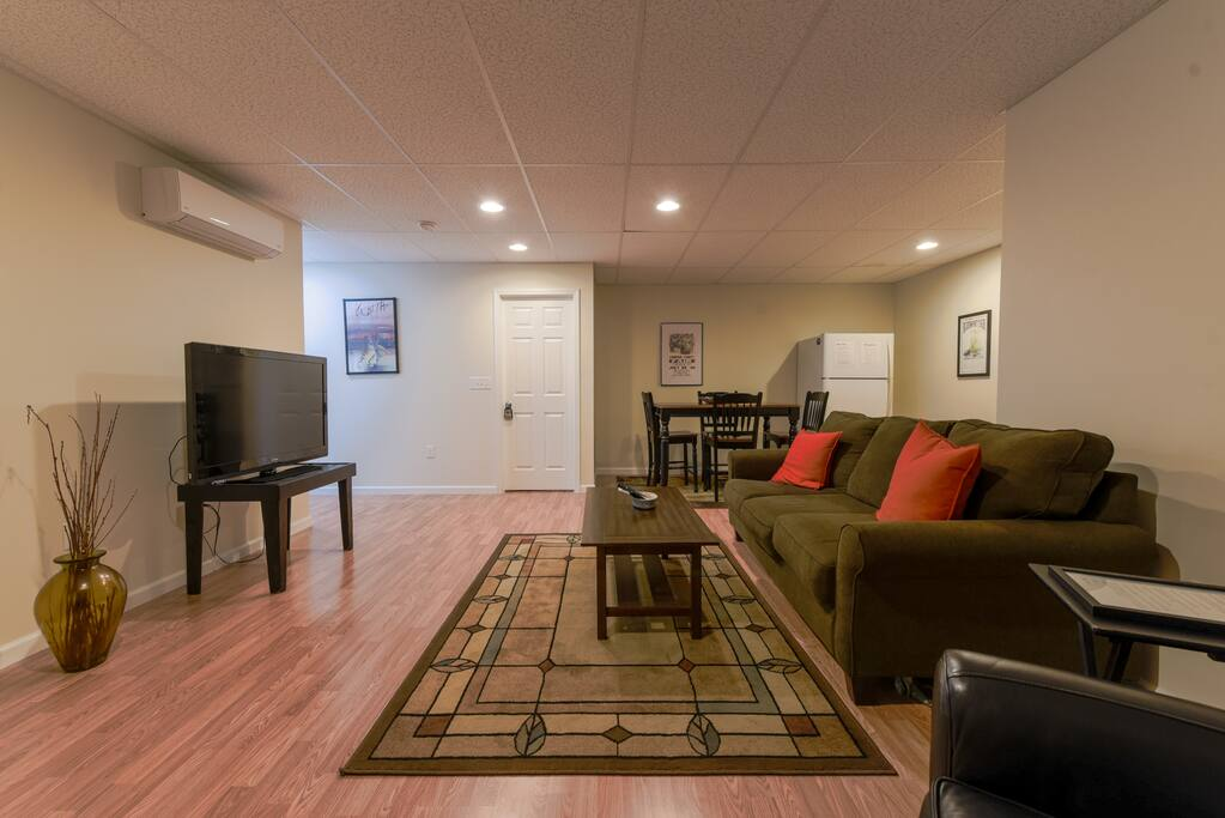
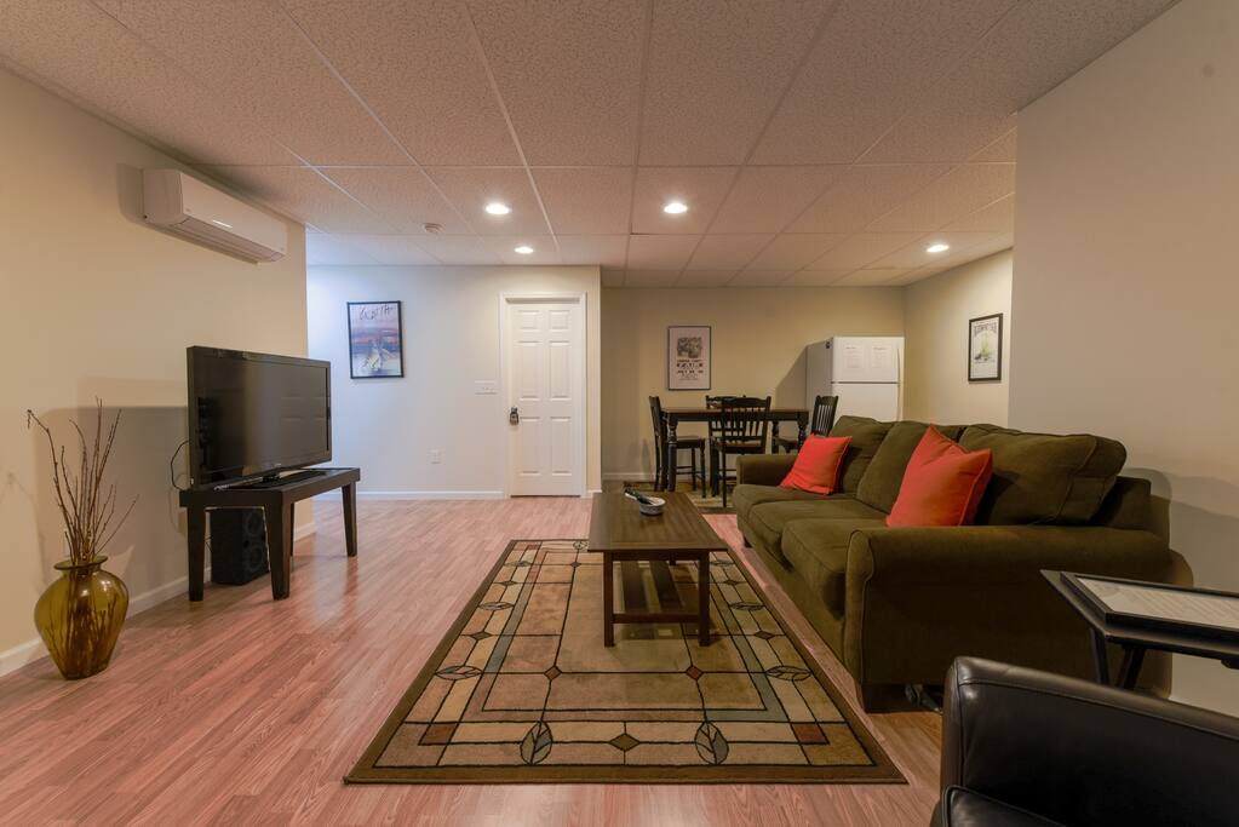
+ speaker (237, 529)
